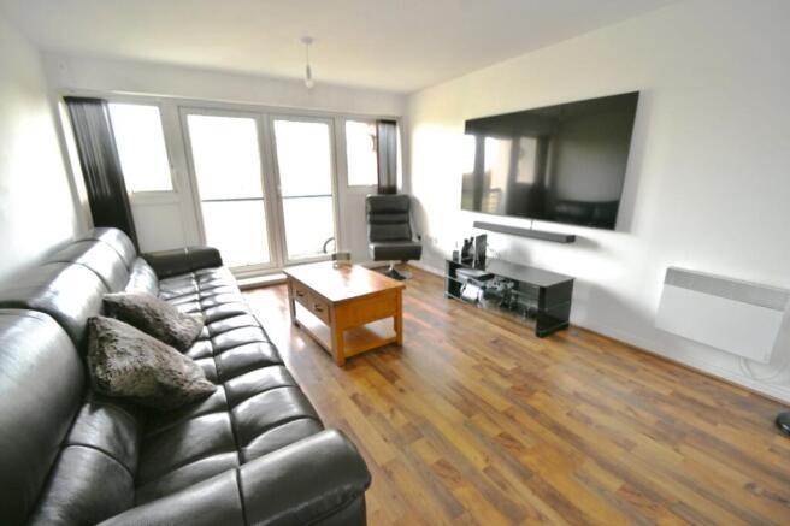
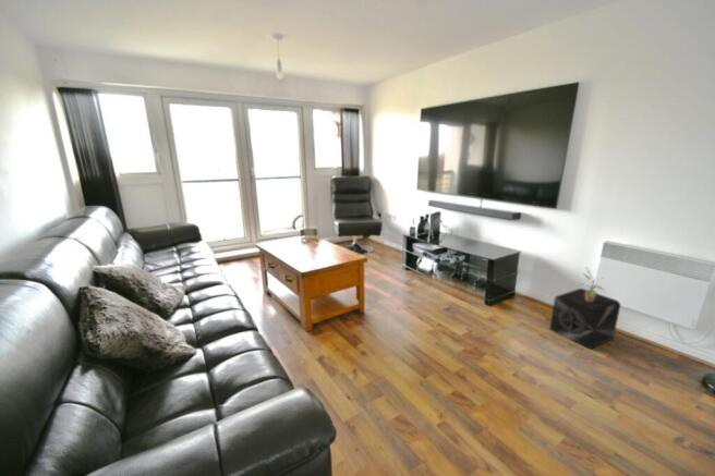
+ potted plant (592, 283)
+ speaker (583, 316)
